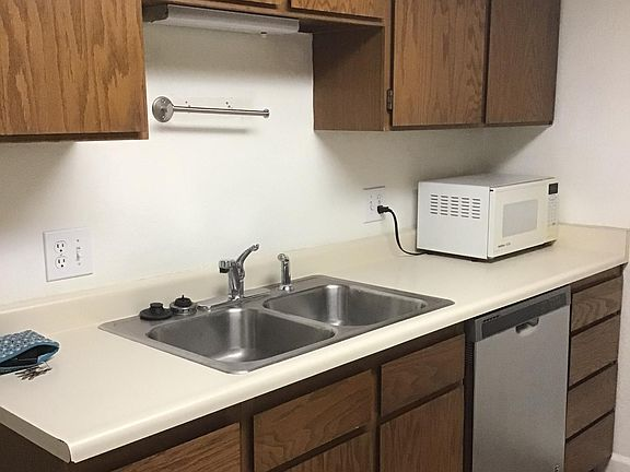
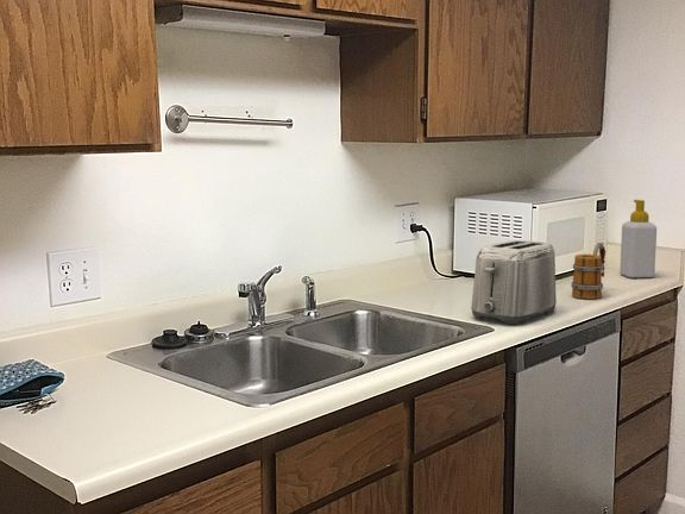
+ soap bottle (639, 238)
+ mug (592, 269)
+ toaster (517, 278)
